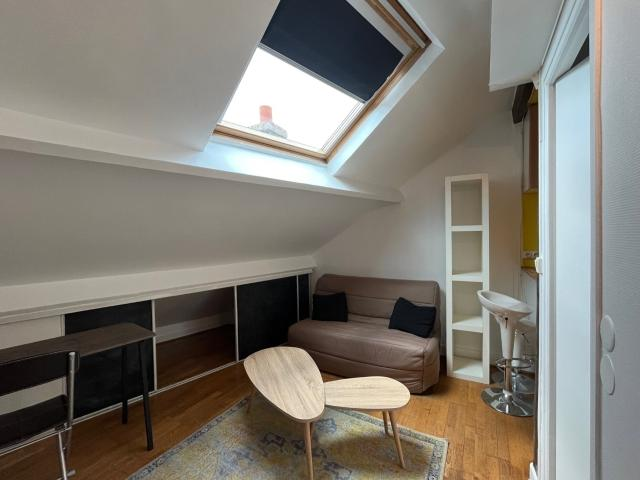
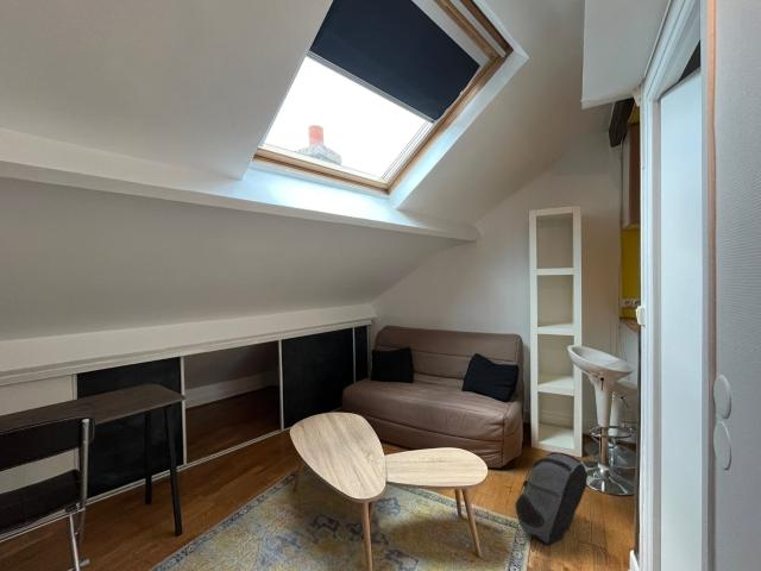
+ backpack (551, 491)
